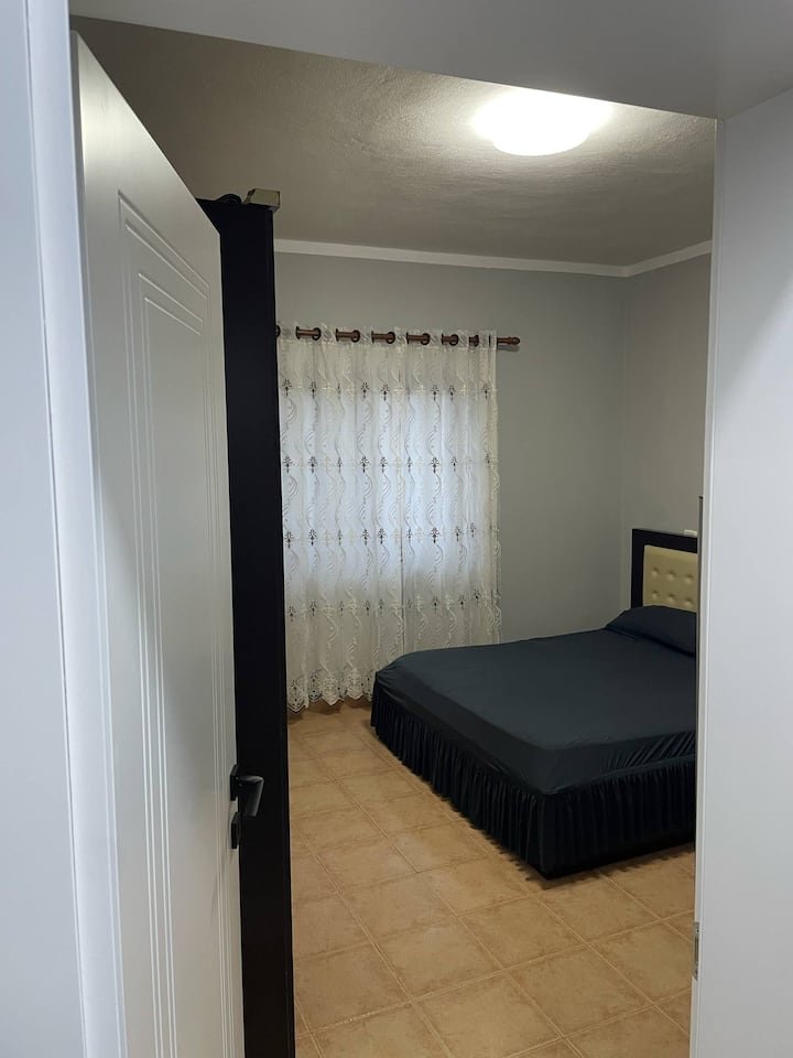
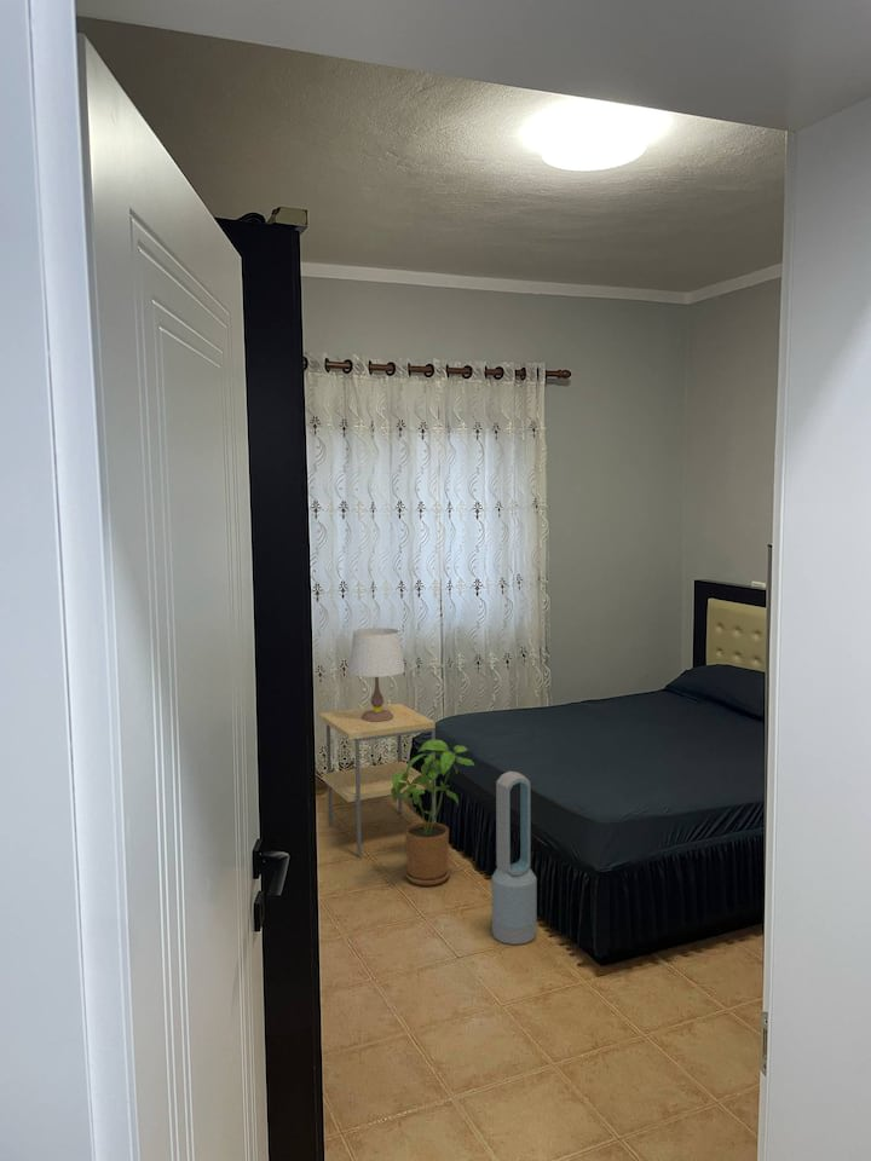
+ air purifier (509, 854)
+ table lamp (376, 674)
+ house plant (426, 810)
+ side table (376, 775)
